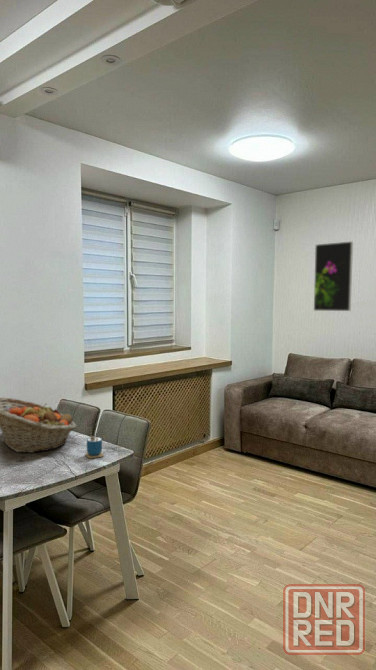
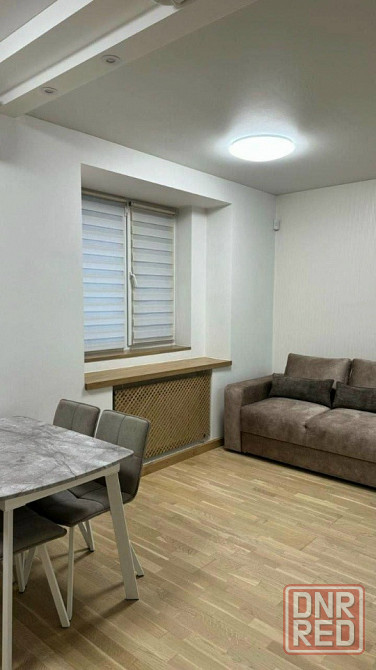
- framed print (332, 277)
- fruit basket (32, 420)
- cup (94, 441)
